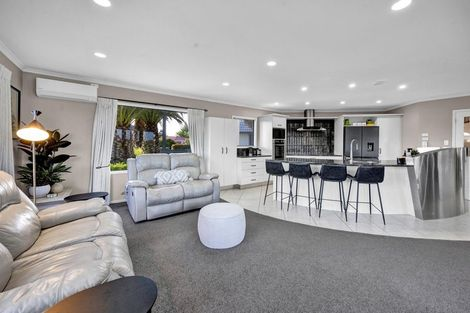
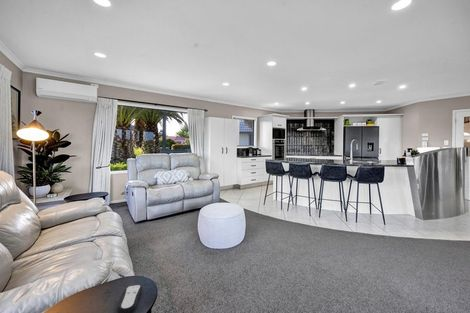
+ remote control (130, 297)
